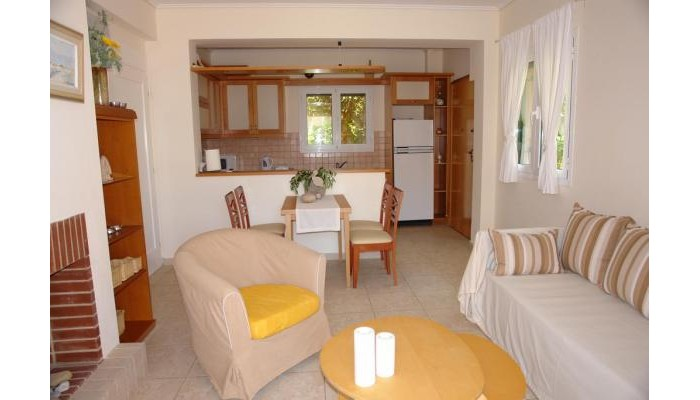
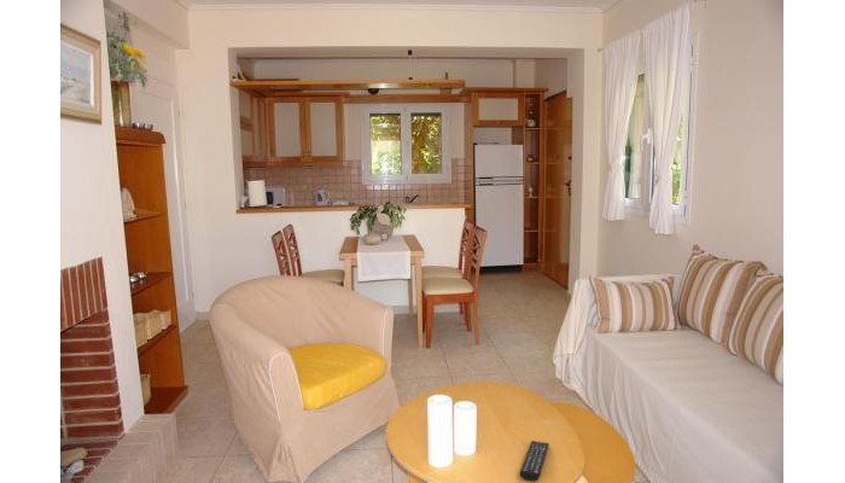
+ remote control (535, 459)
